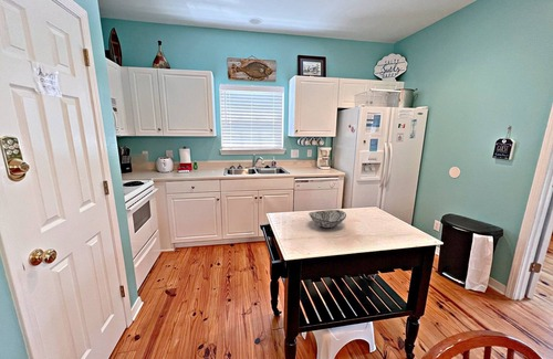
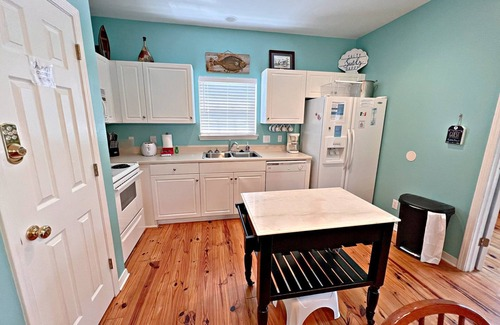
- decorative bowl (326, 219)
